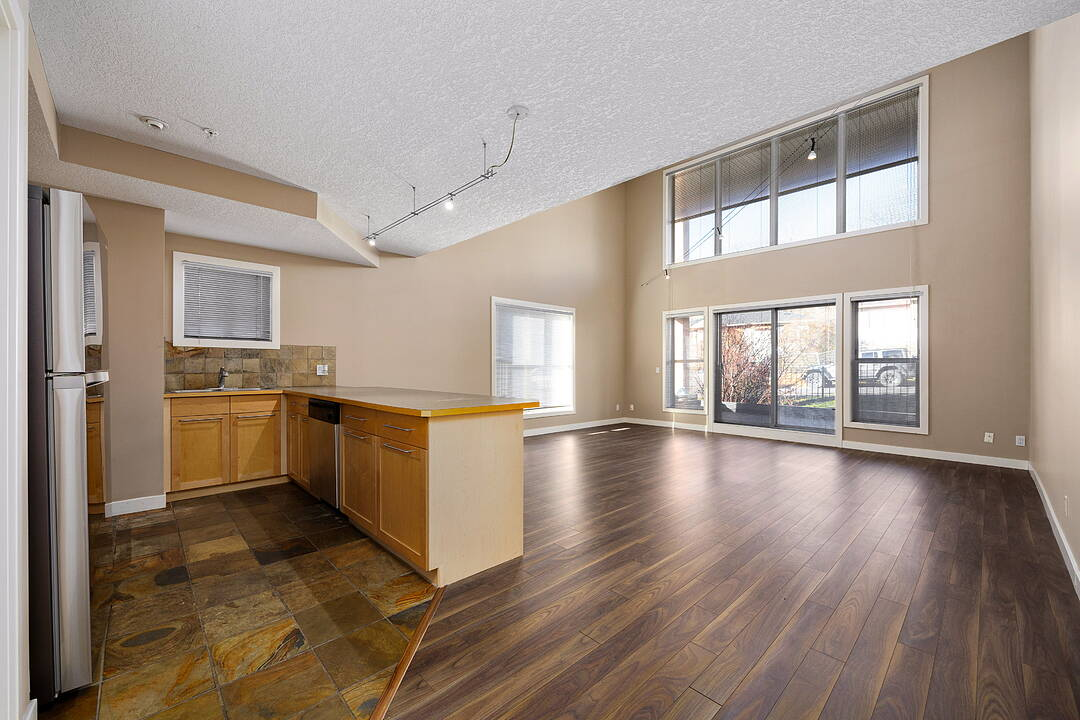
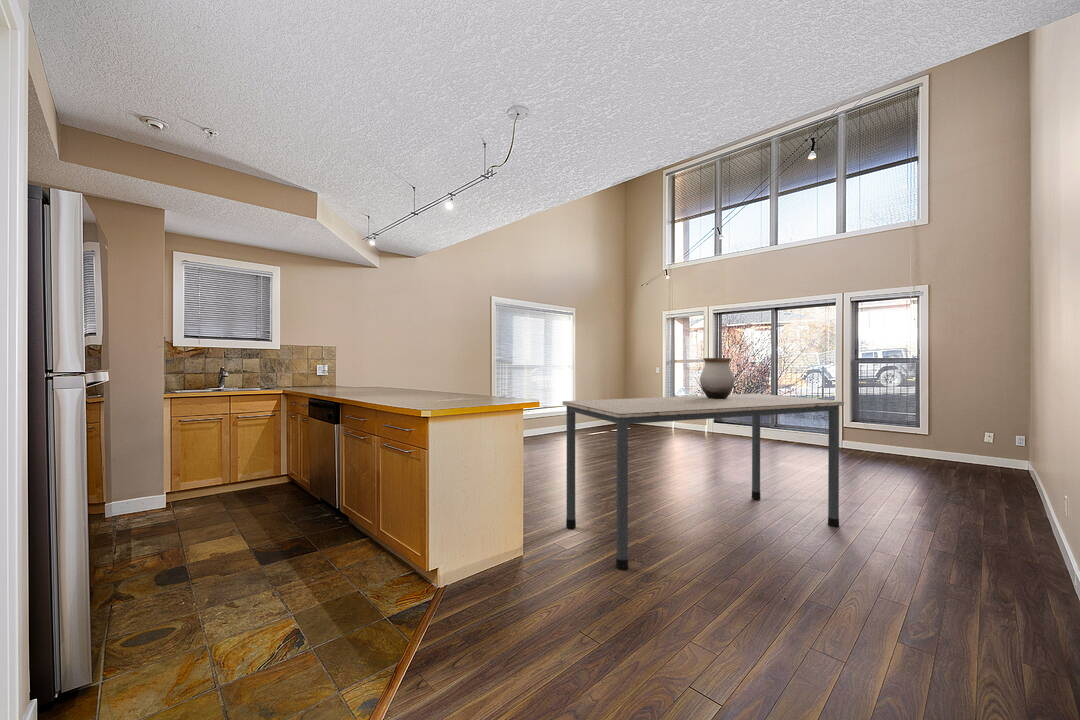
+ dining table (697, 419)
+ vase (716, 377)
